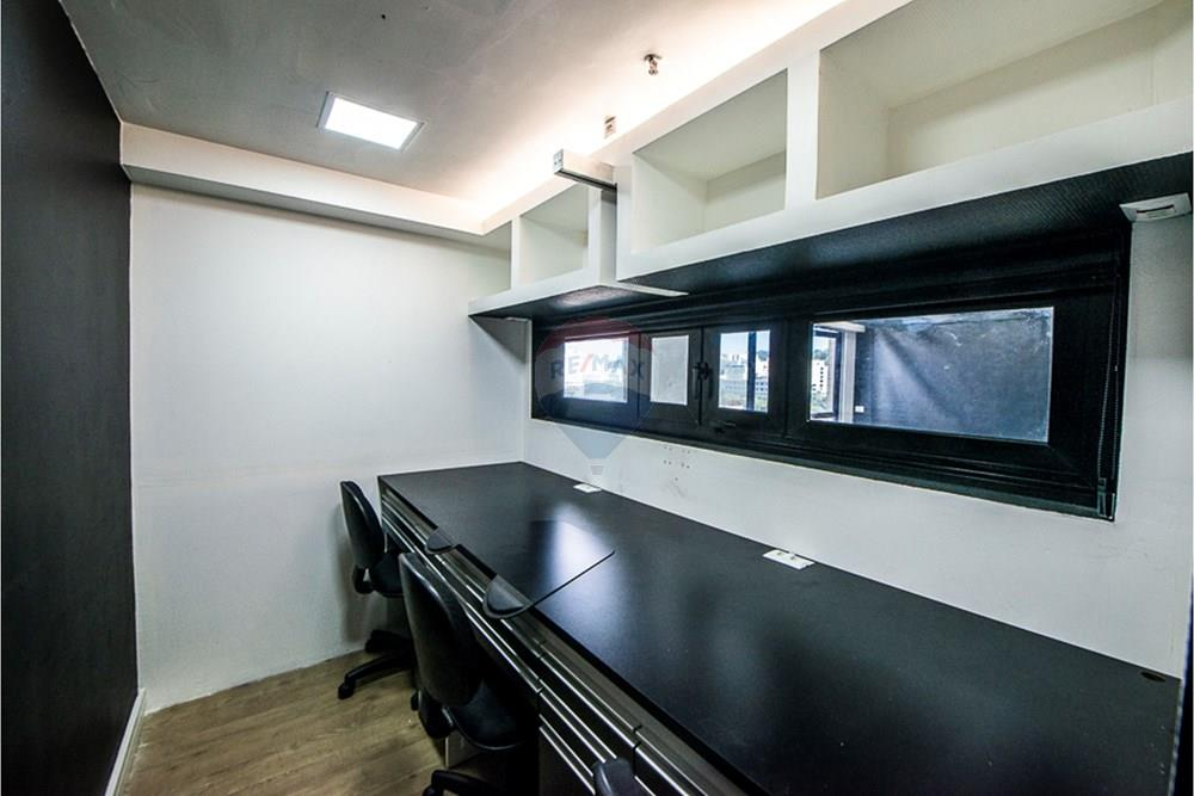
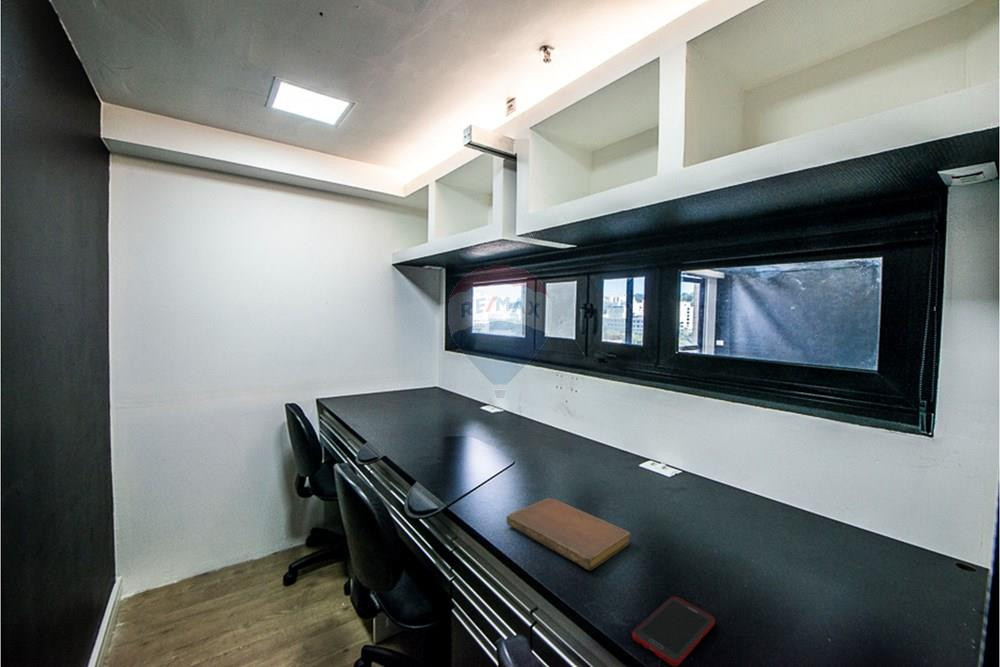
+ cell phone (674, 628)
+ notebook (566, 528)
